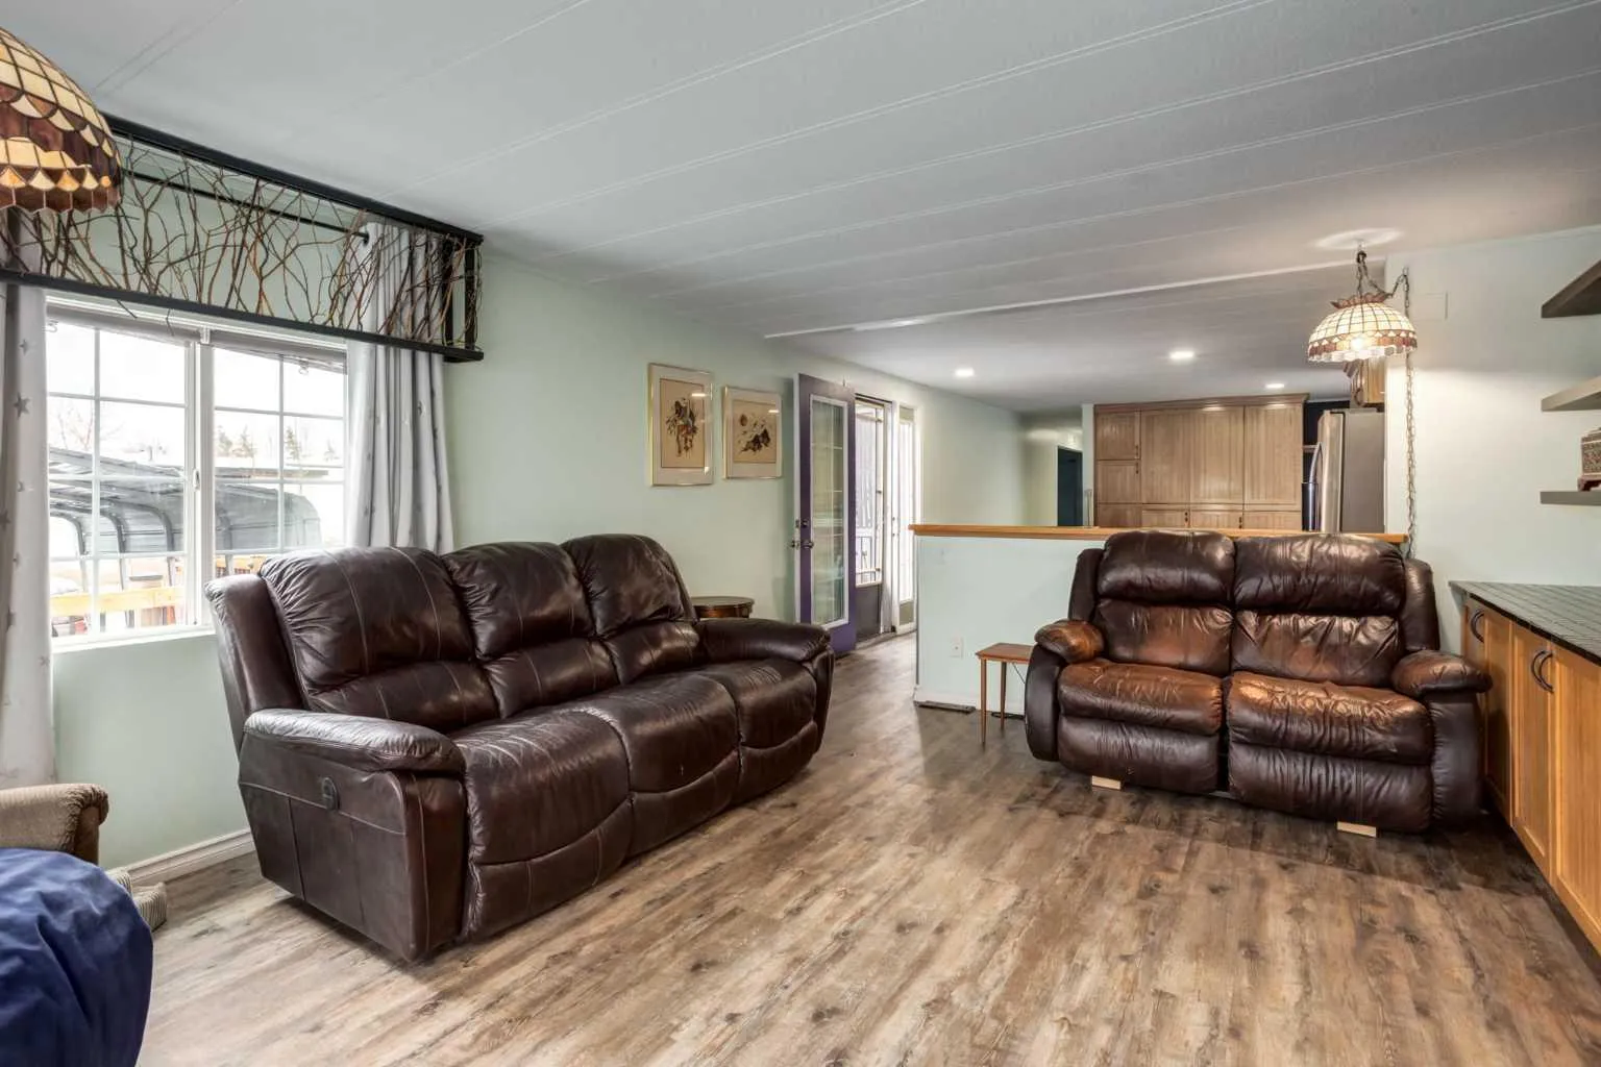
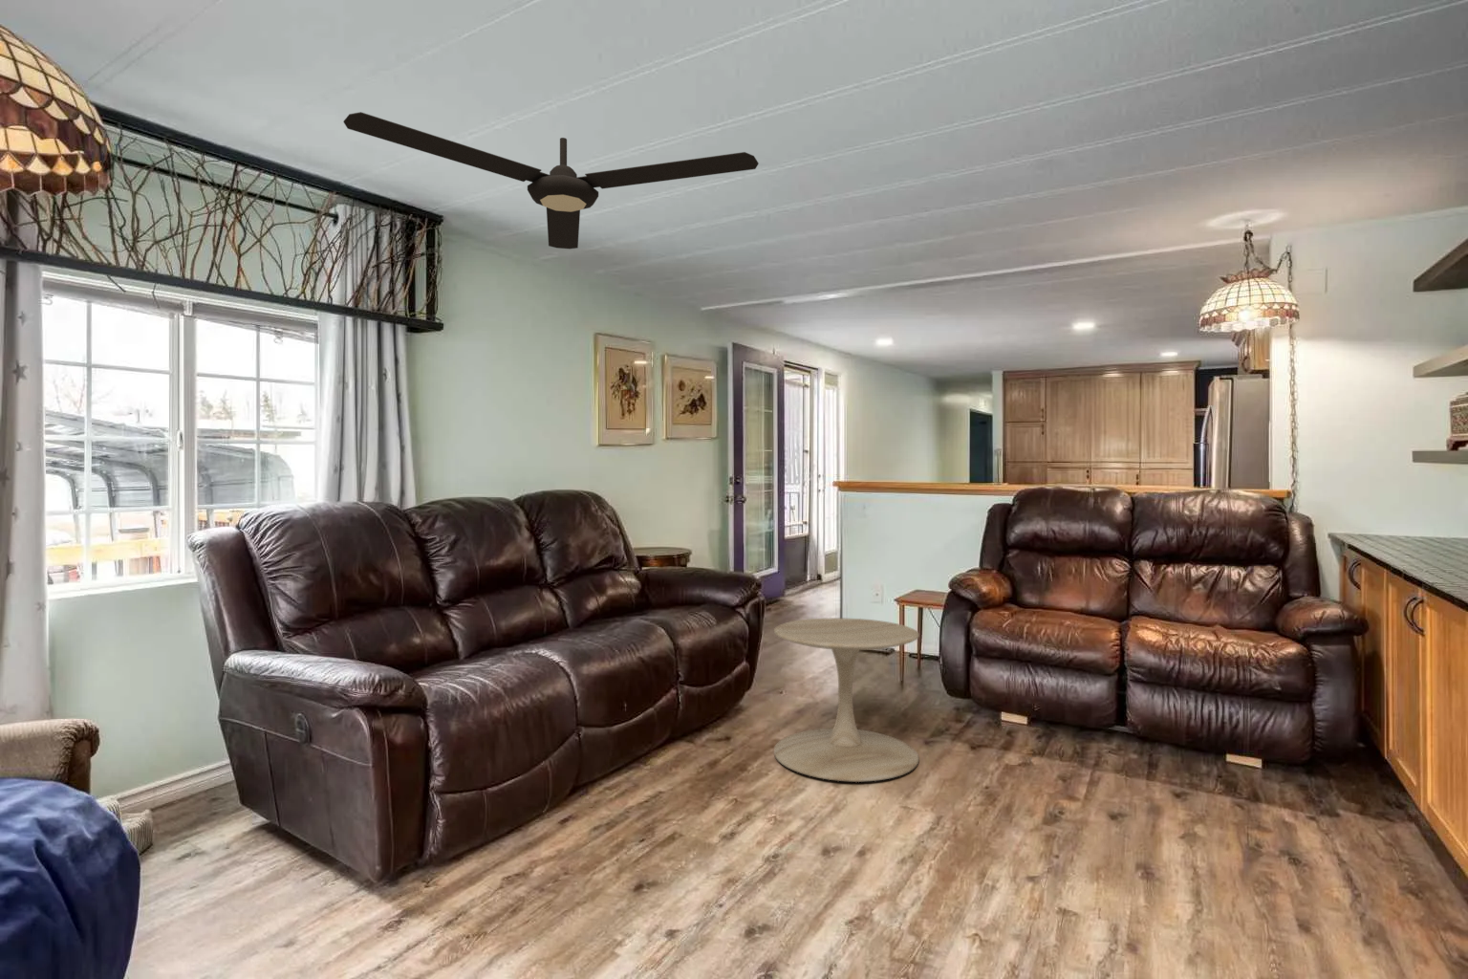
+ side table (845, 693)
+ ceiling fan (563, 188)
